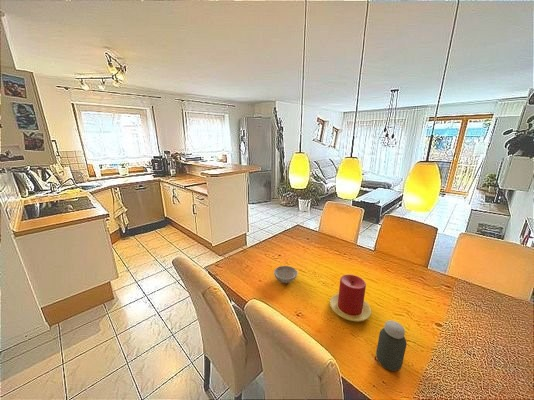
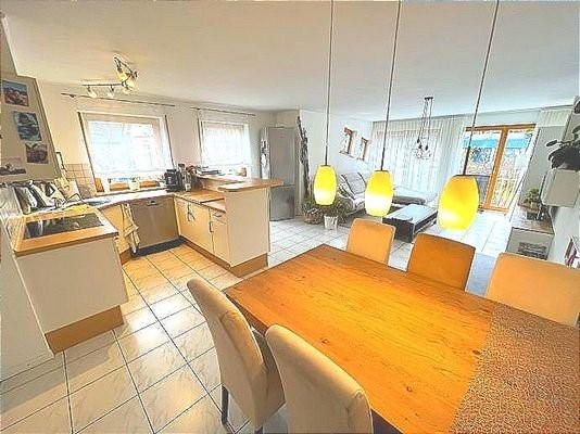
- bowl (285, 275)
- jar (391, 344)
- candle (351, 295)
